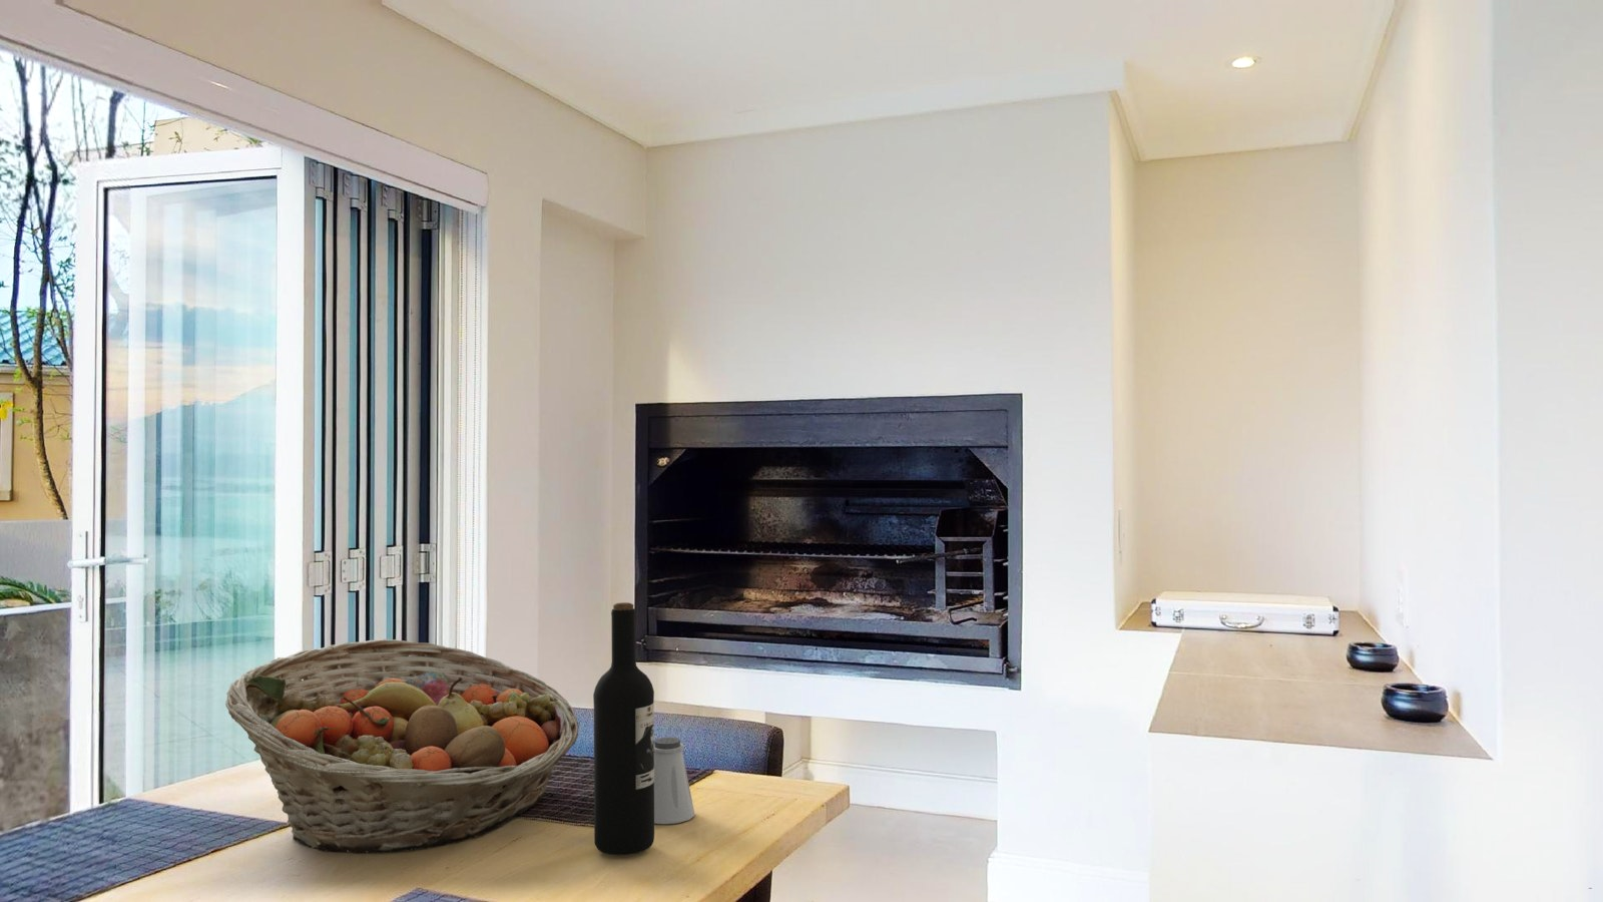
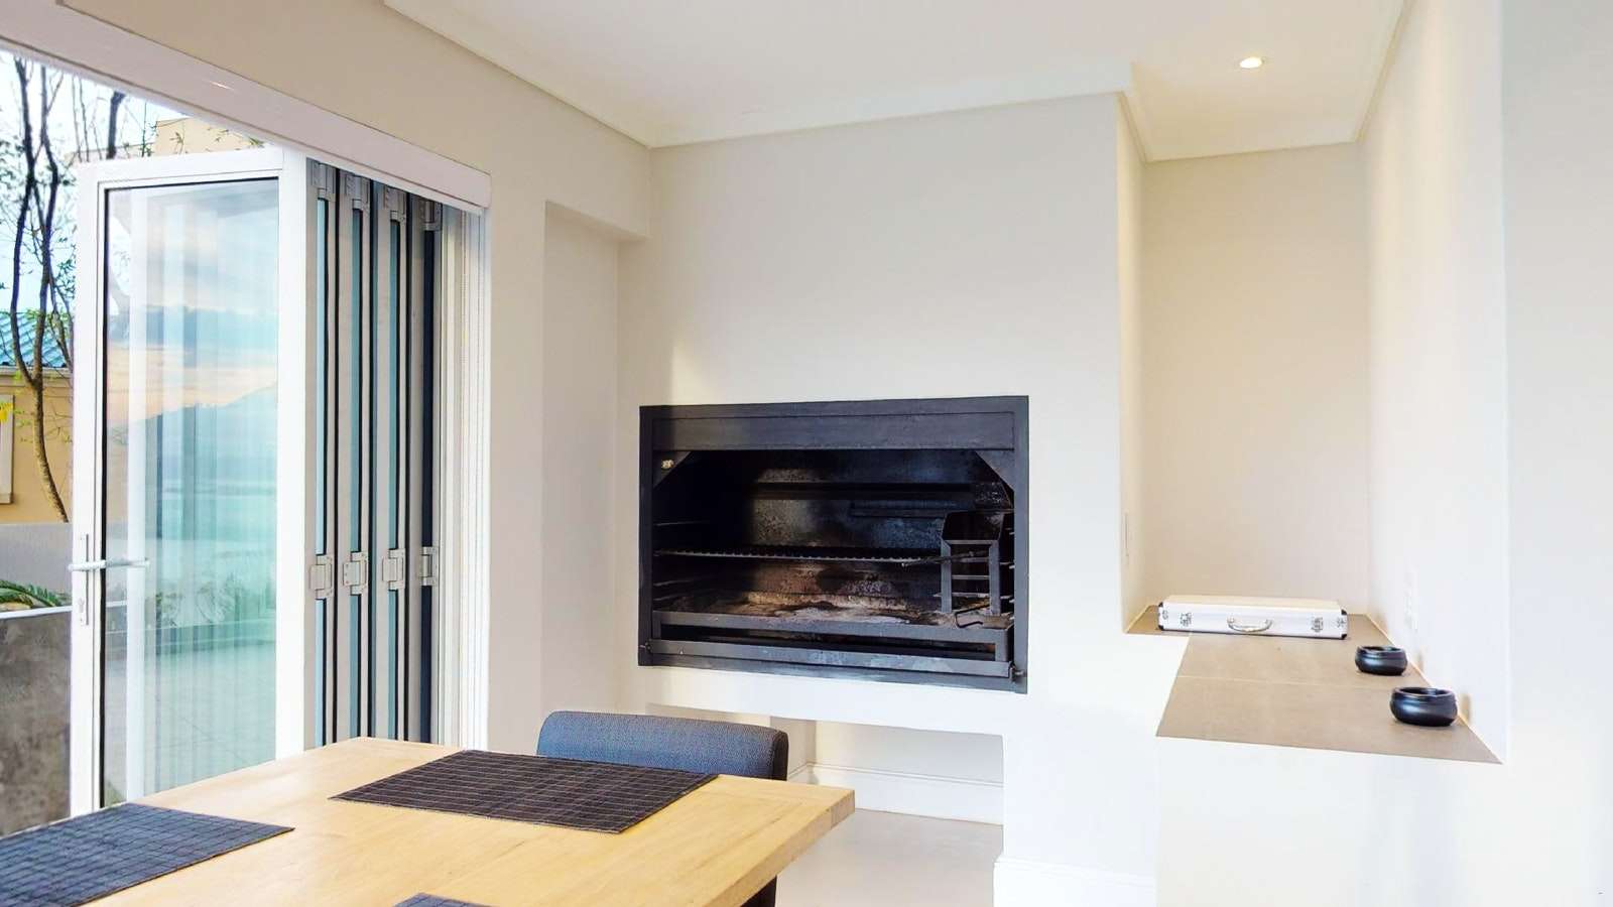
- saltshaker (667, 778)
- wine bottle (623, 726)
- fruit basket (415, 732)
